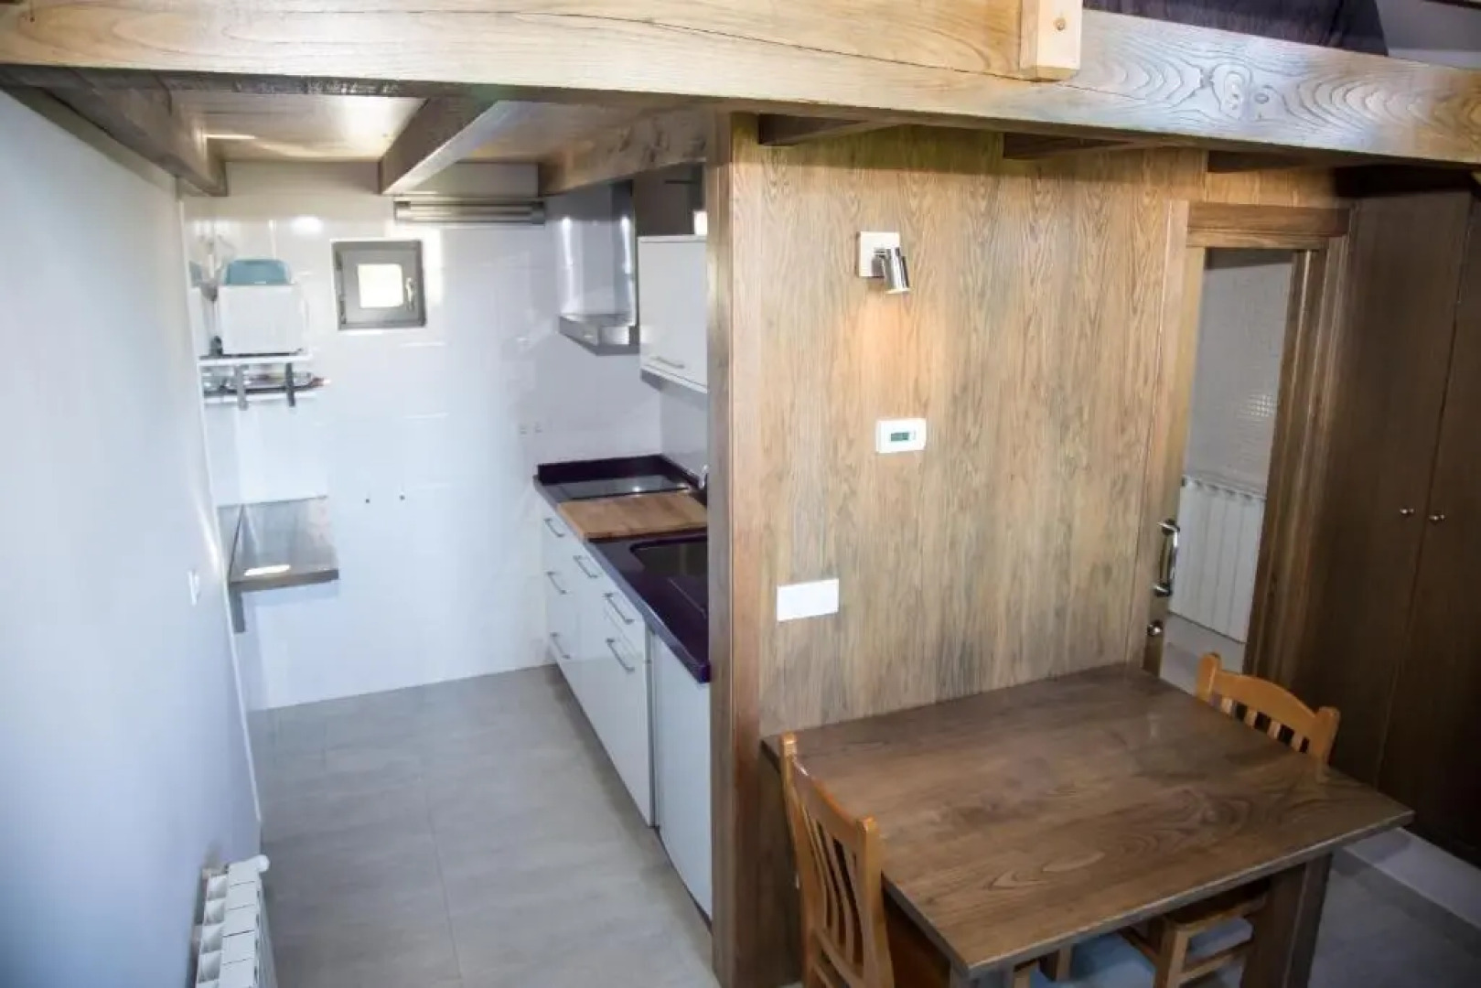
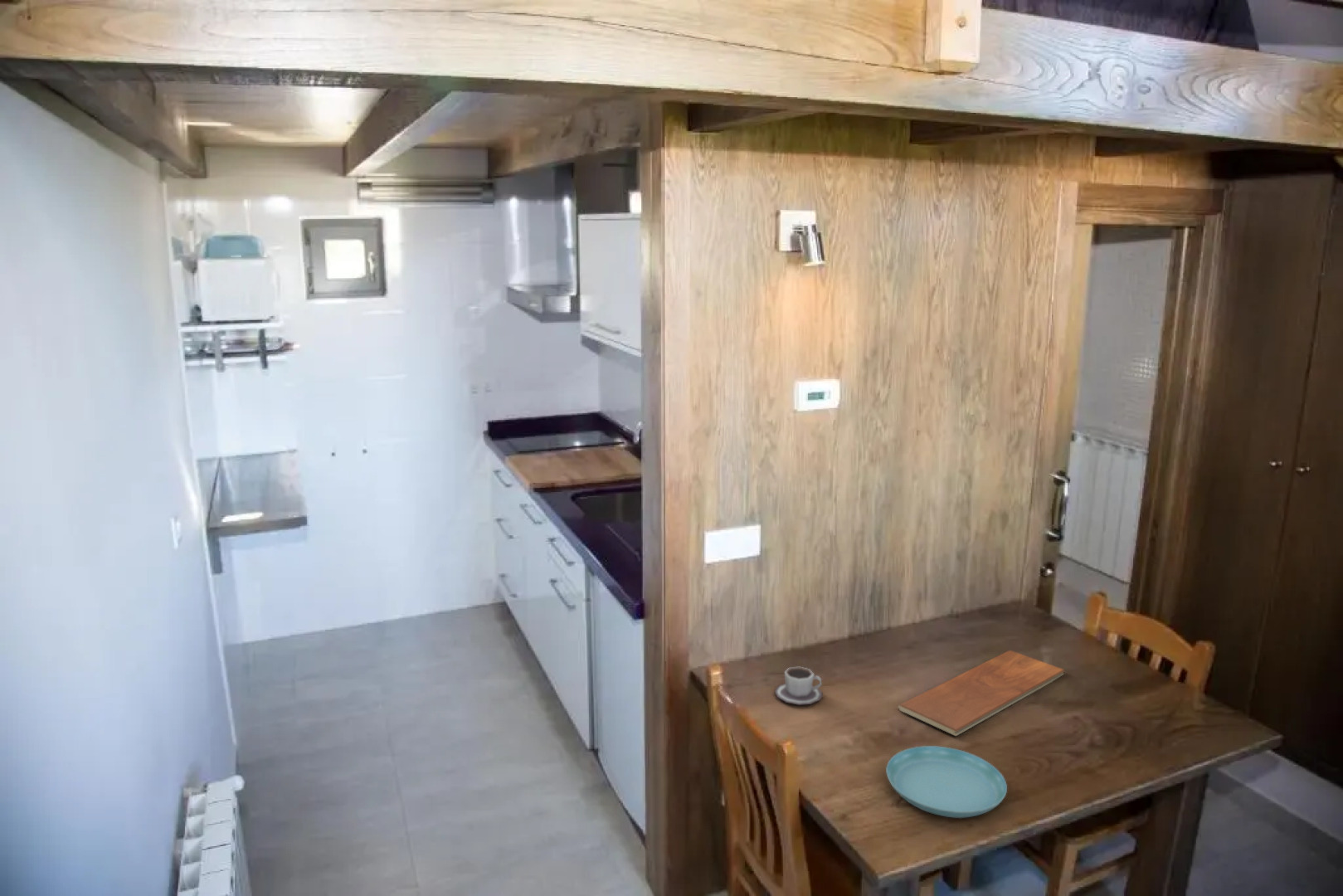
+ chopping board (984, 689)
+ saucer (945, 783)
+ cup (799, 684)
